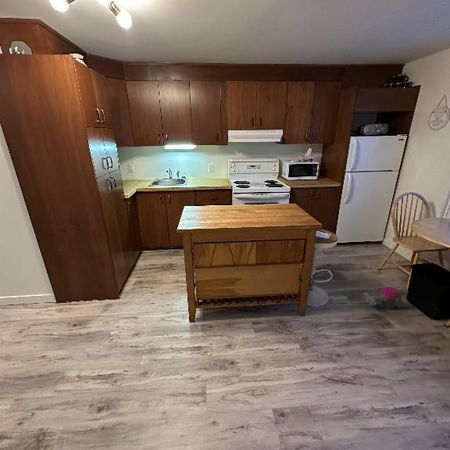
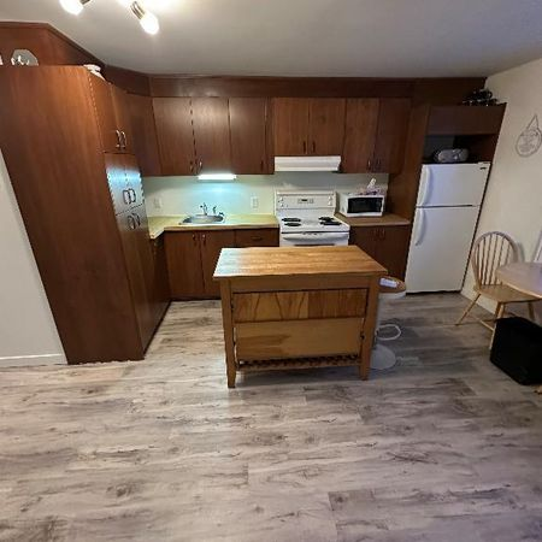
- vacuum cleaner (387, 297)
